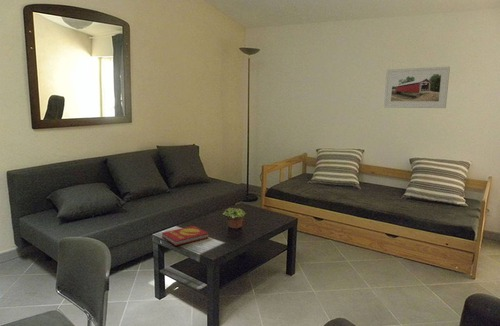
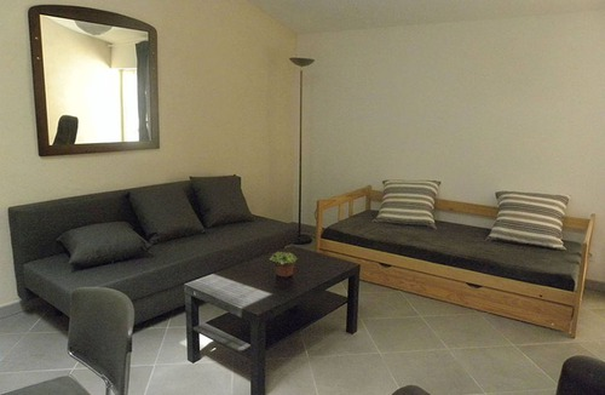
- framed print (415, 88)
- book (185, 235)
